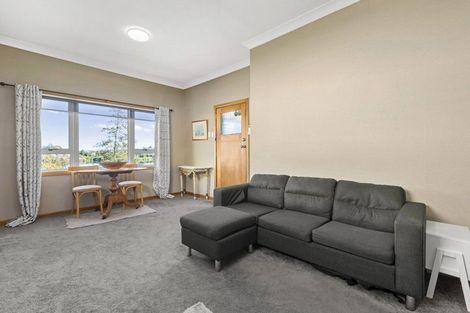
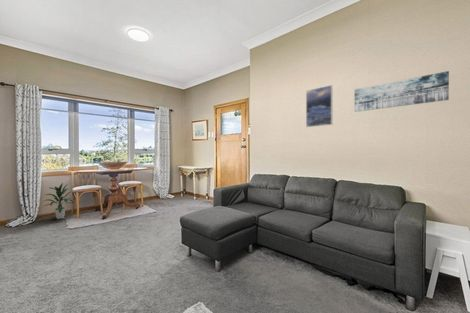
+ wall art (396, 94)
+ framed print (318, 107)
+ indoor plant (59, 200)
